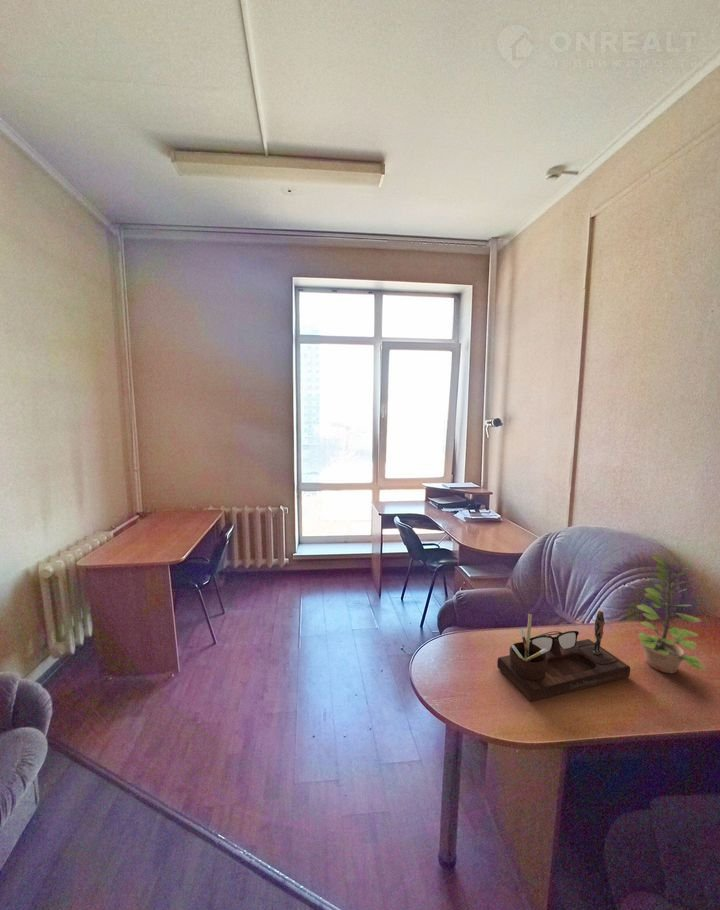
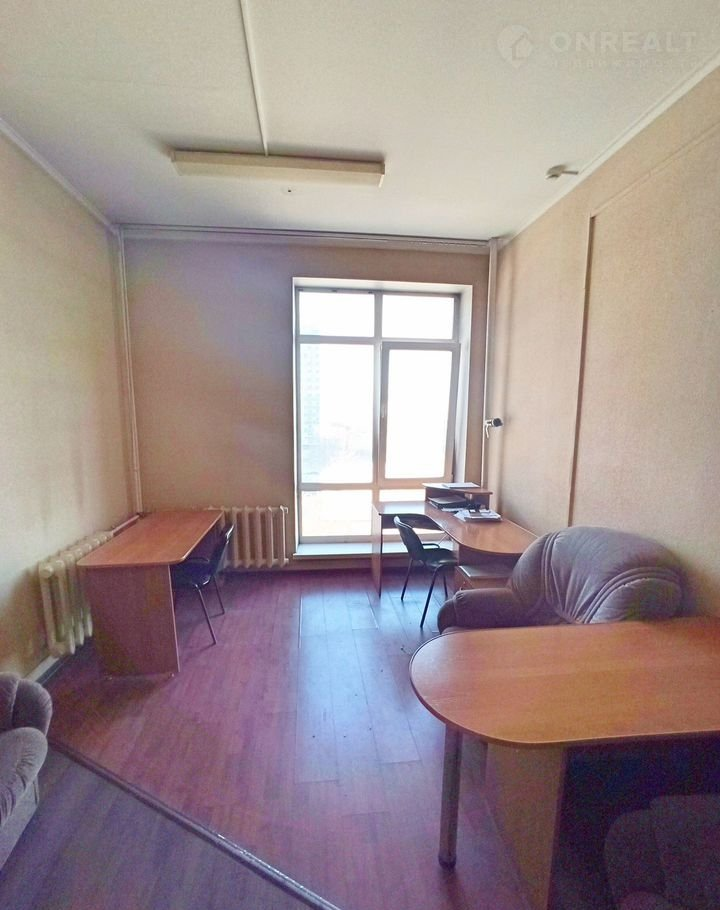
- plant (671, 616)
- desk organizer (559, 645)
